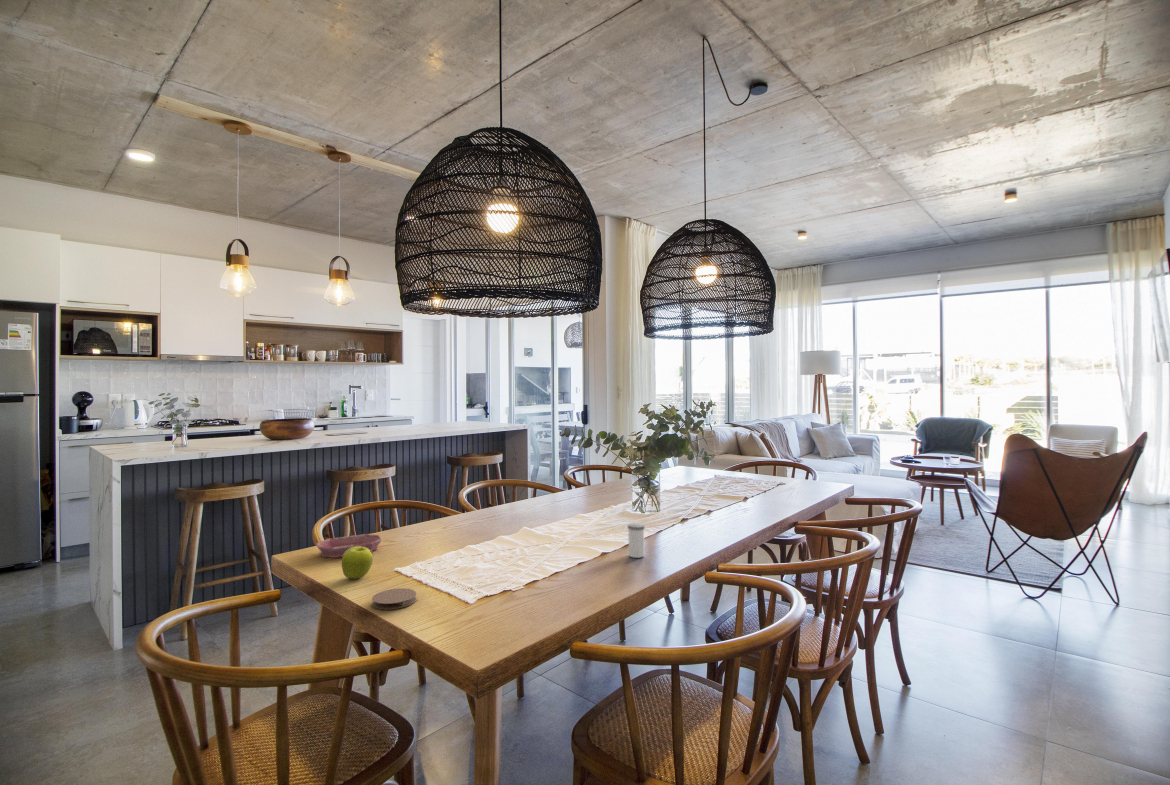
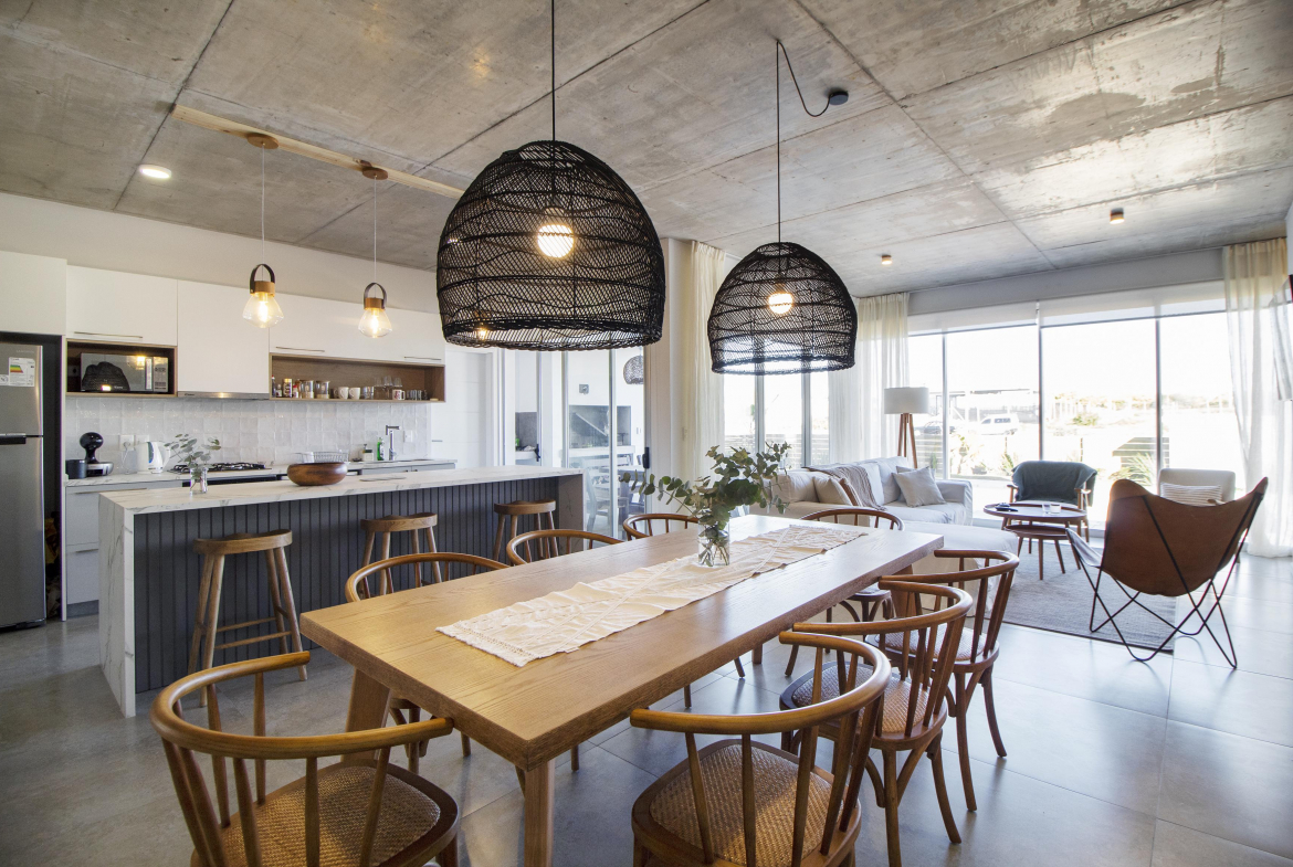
- coaster (394, 598)
- bowl (349, 545)
- fruit (357, 562)
- salt shaker (636, 540)
